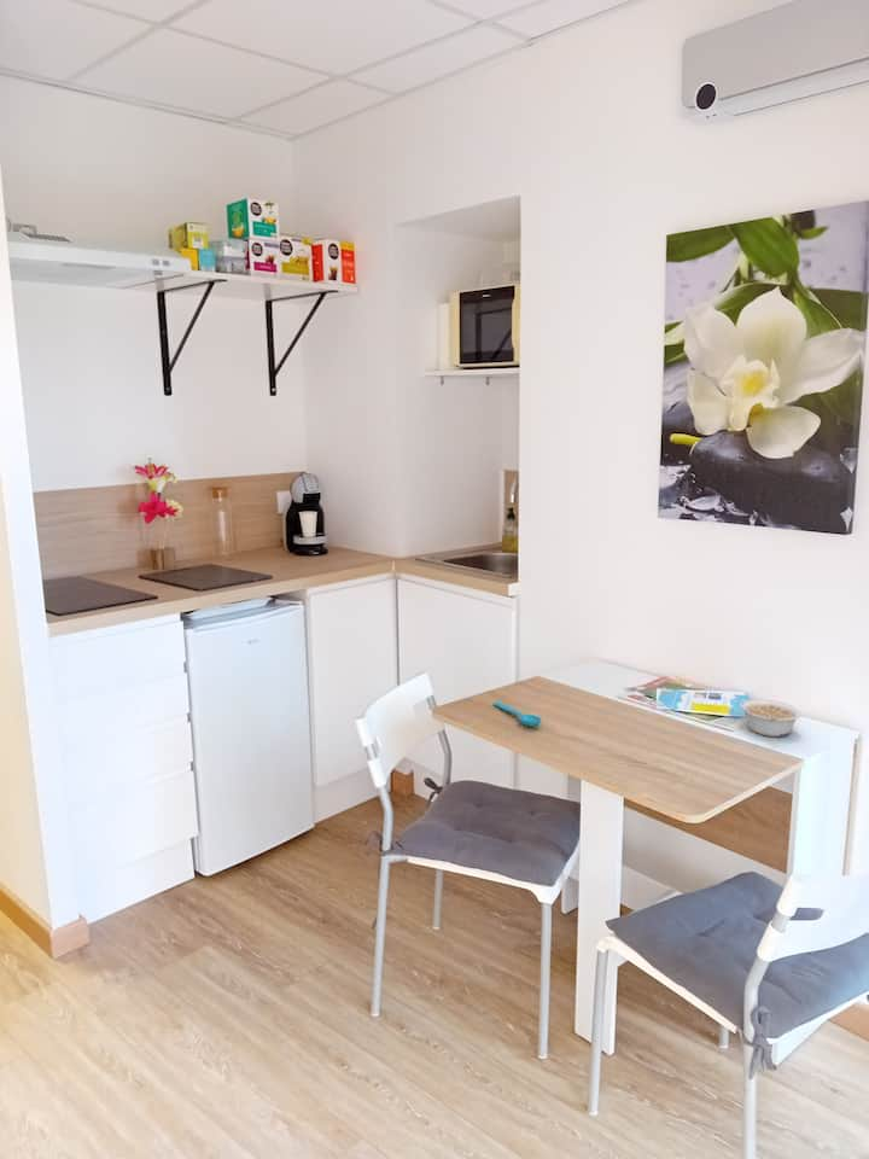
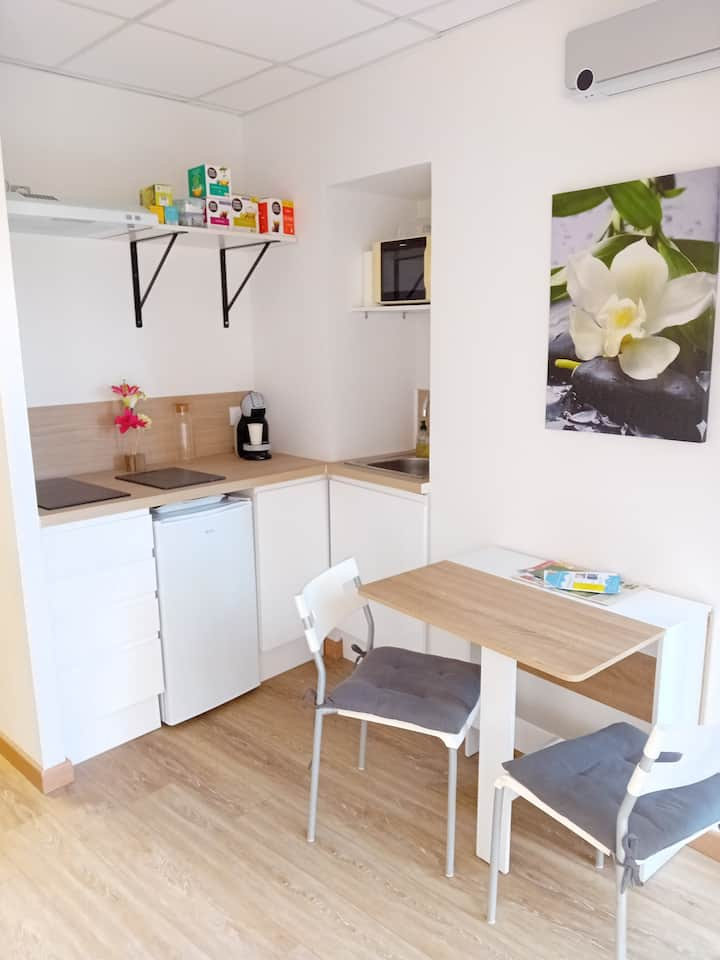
- spoon (515, 712)
- legume (771, 717)
